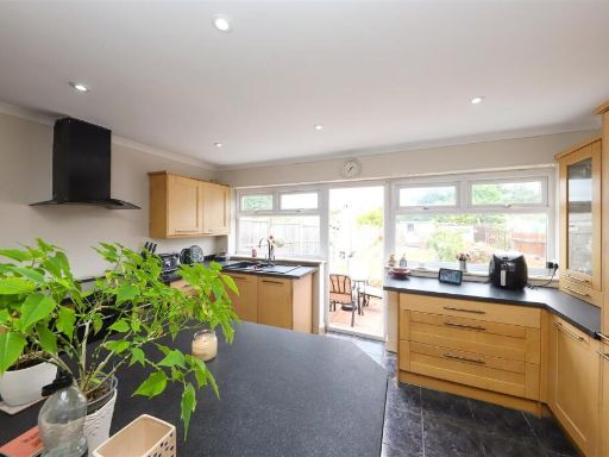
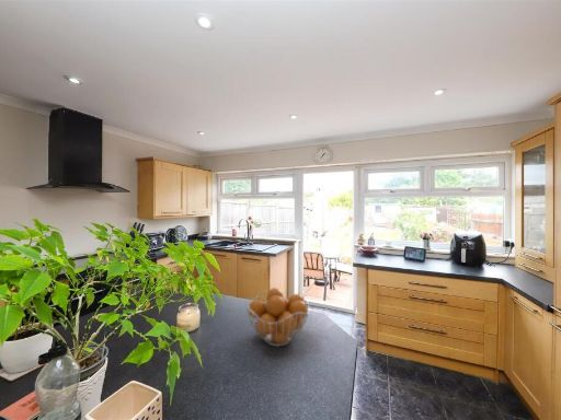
+ fruit basket (277, 315)
